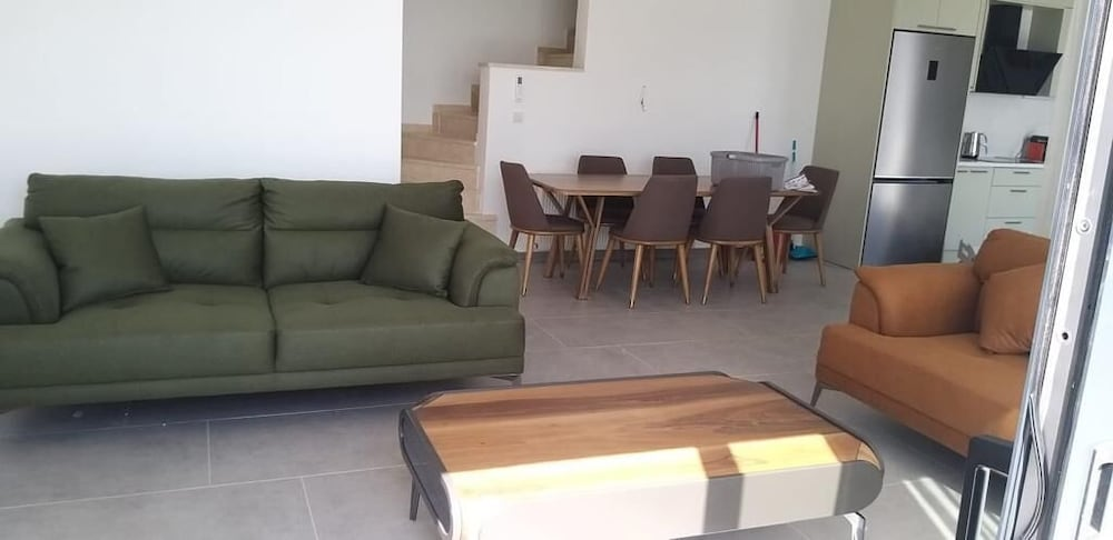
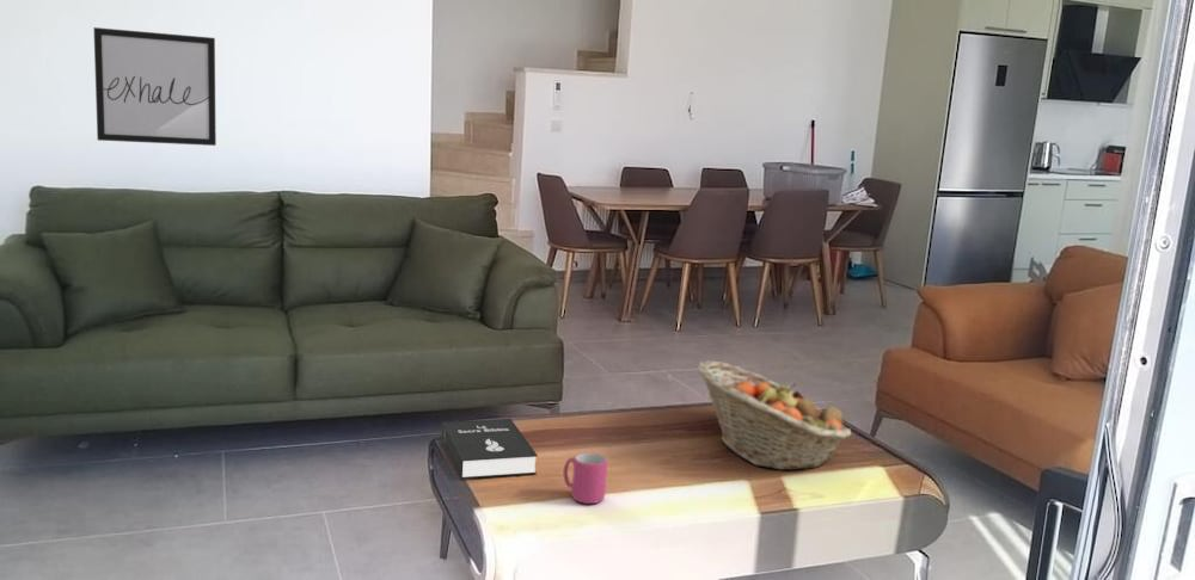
+ fruit basket (770, 411)
+ wall art (157, 88)
+ booklet (486, 446)
+ mug (583, 476)
